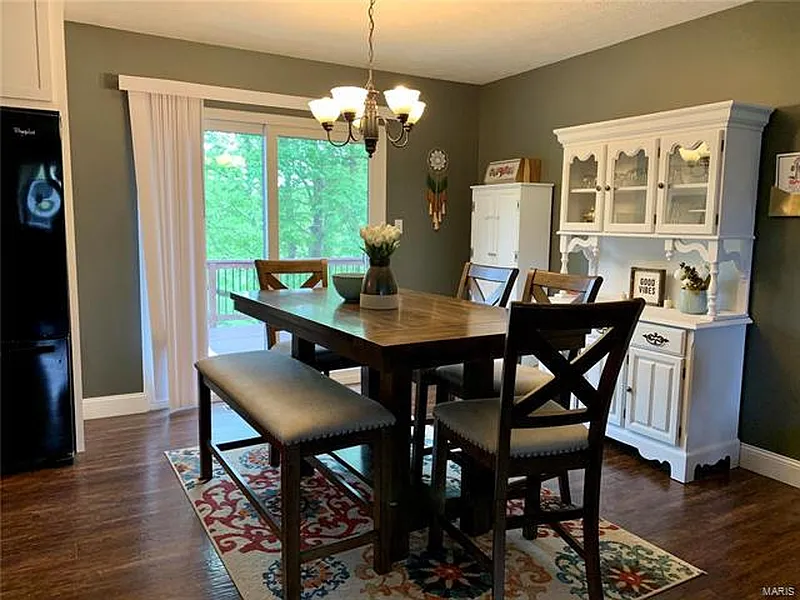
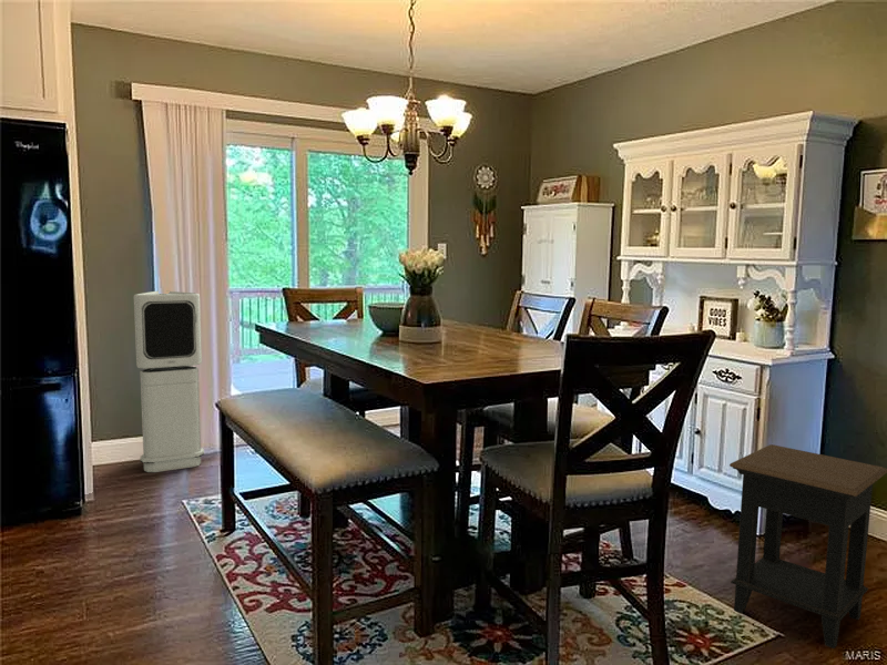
+ side table (805, 519)
+ air purifier (166, 378)
